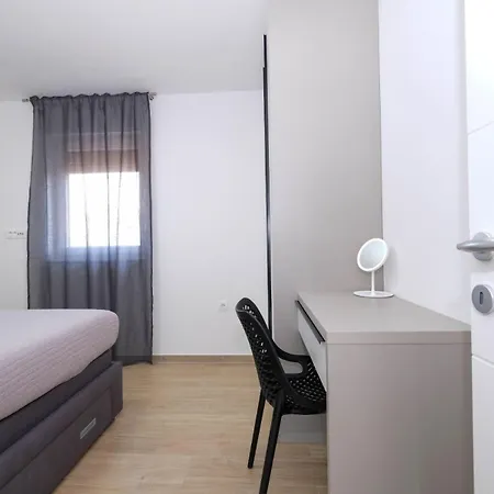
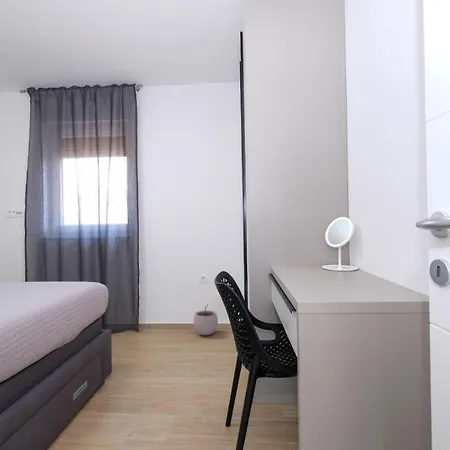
+ plant pot (205, 319)
